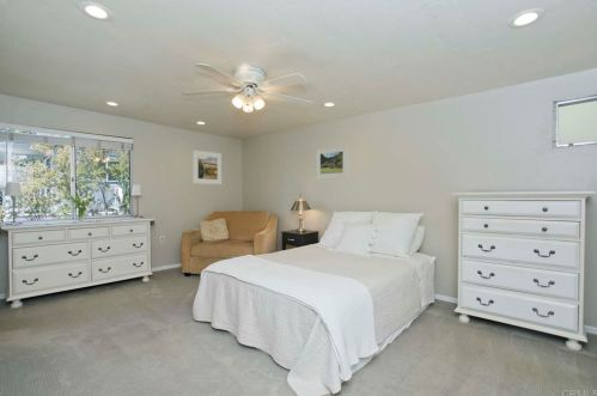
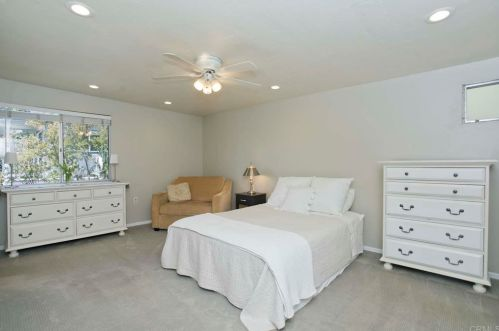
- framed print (207, 167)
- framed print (331, 163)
